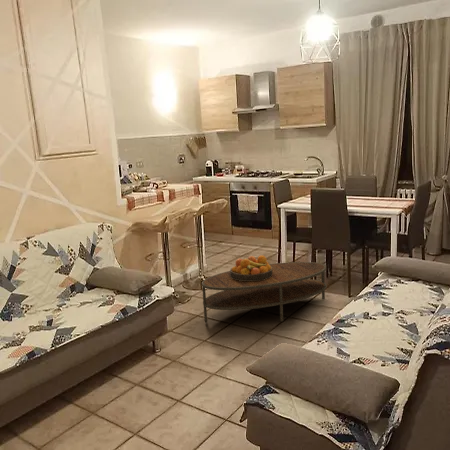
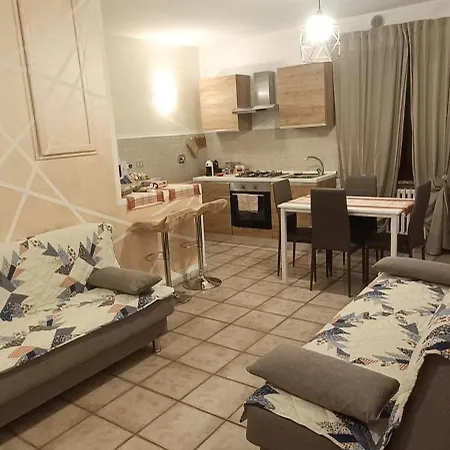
- coffee table (266, 292)
- fruit bowl (250, 265)
